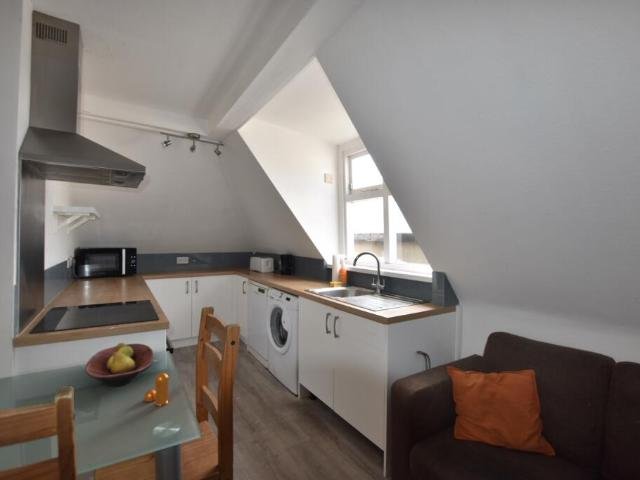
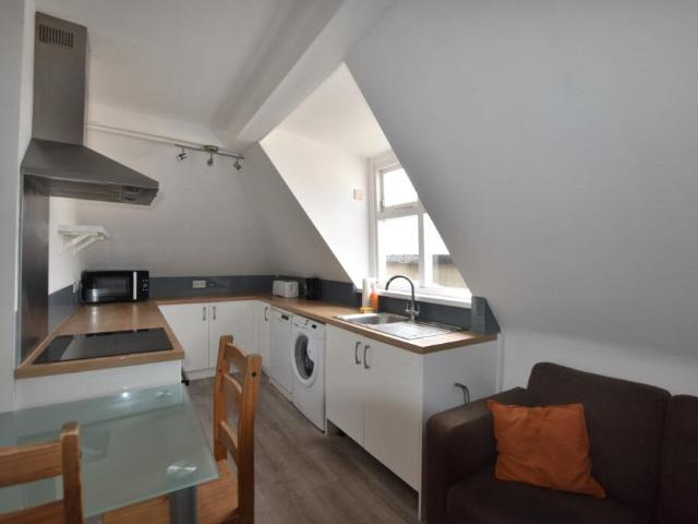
- fruit bowl (121, 359)
- pepper shaker (156, 386)
